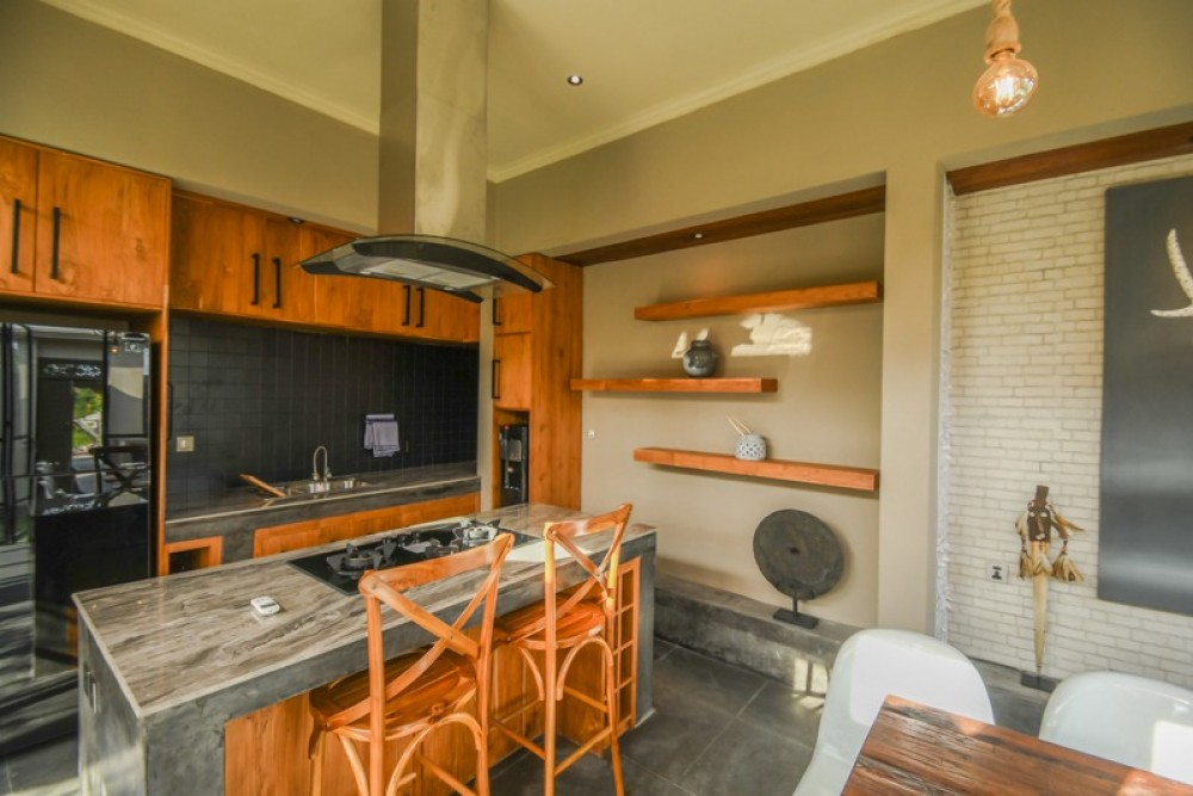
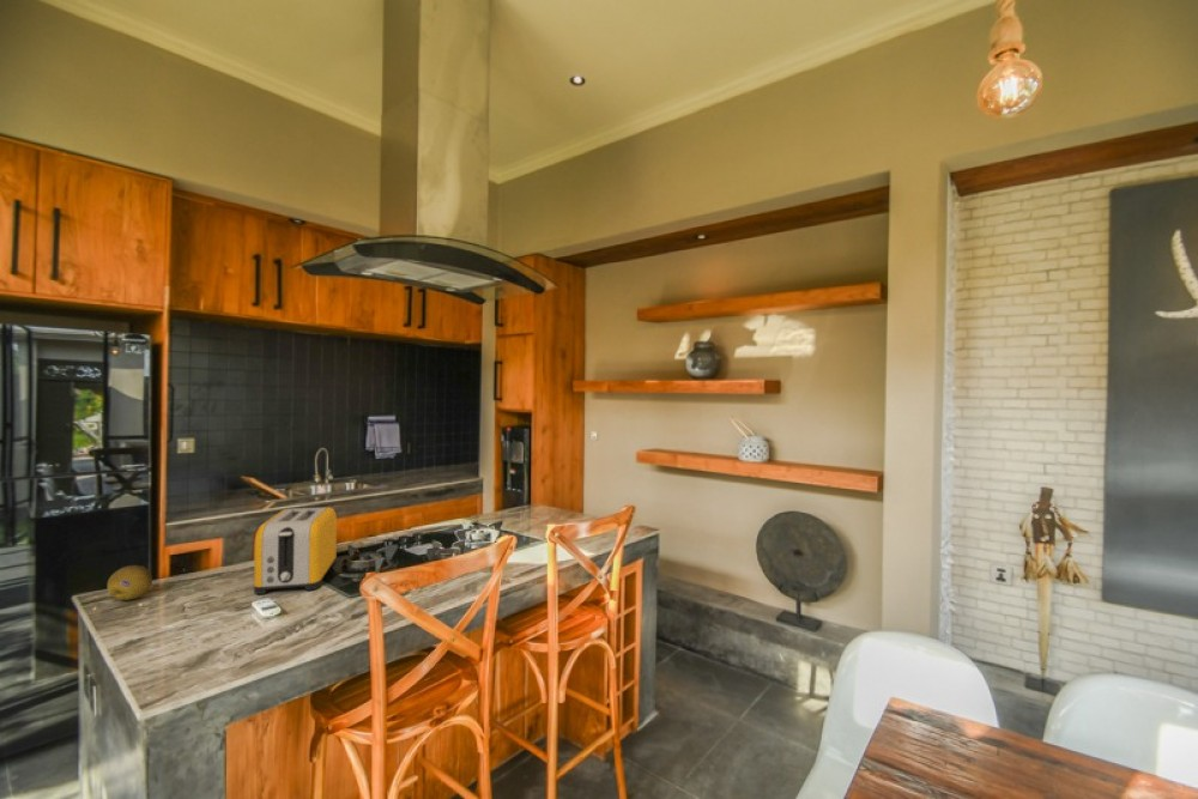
+ toaster (297, 545)
+ fruit (129, 582)
